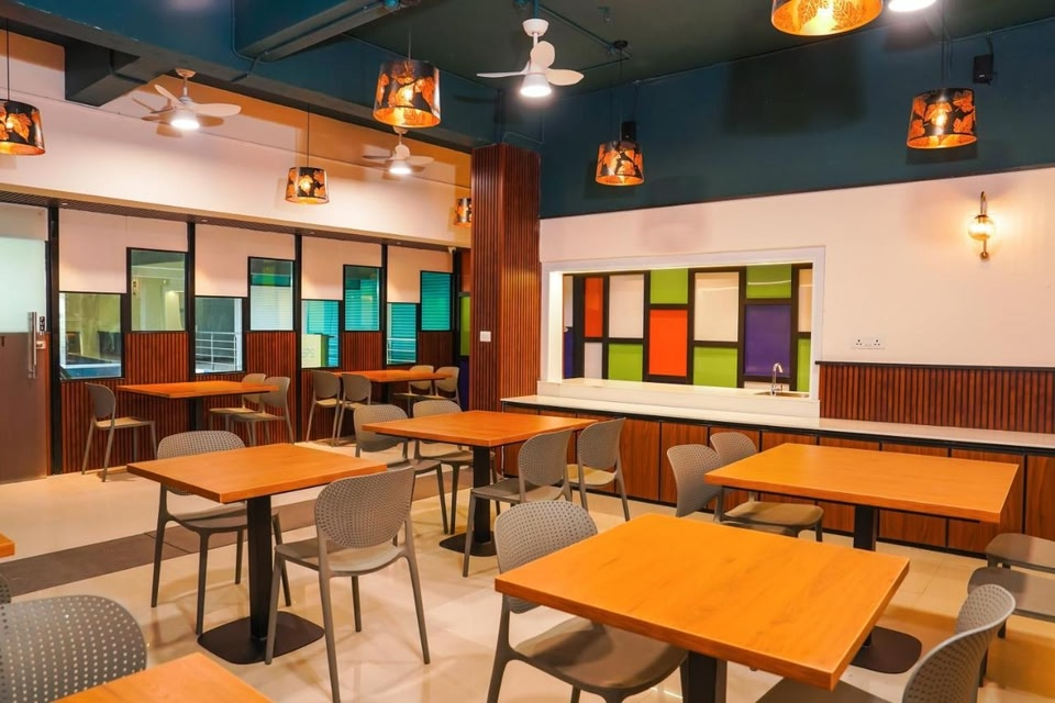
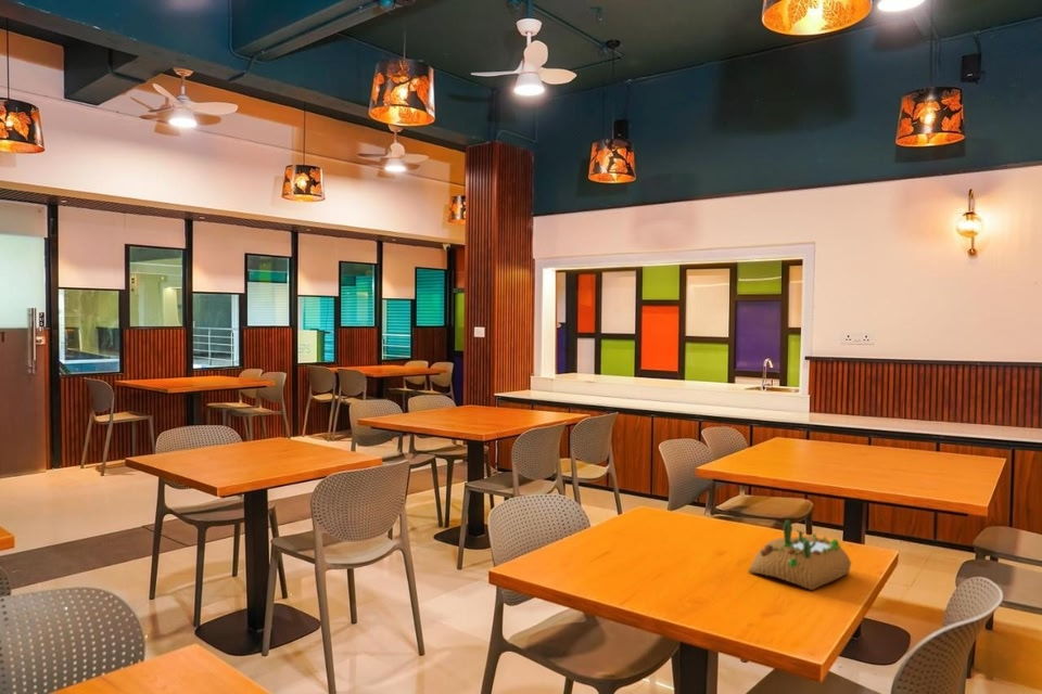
+ succulent planter (801, 544)
